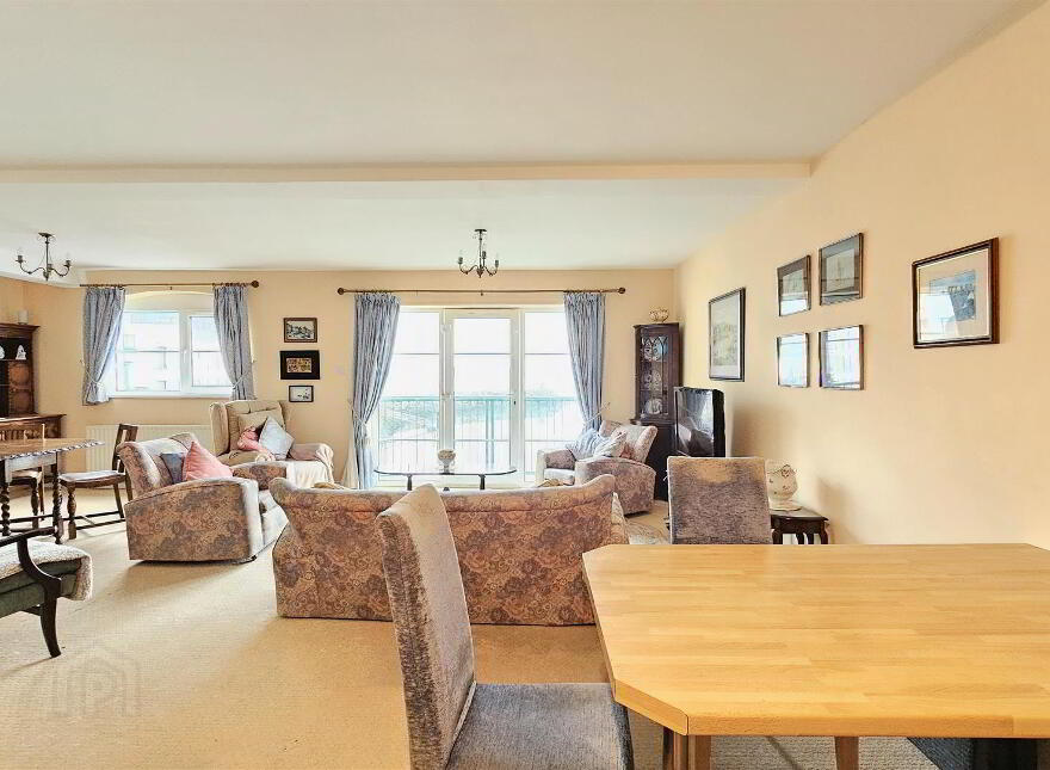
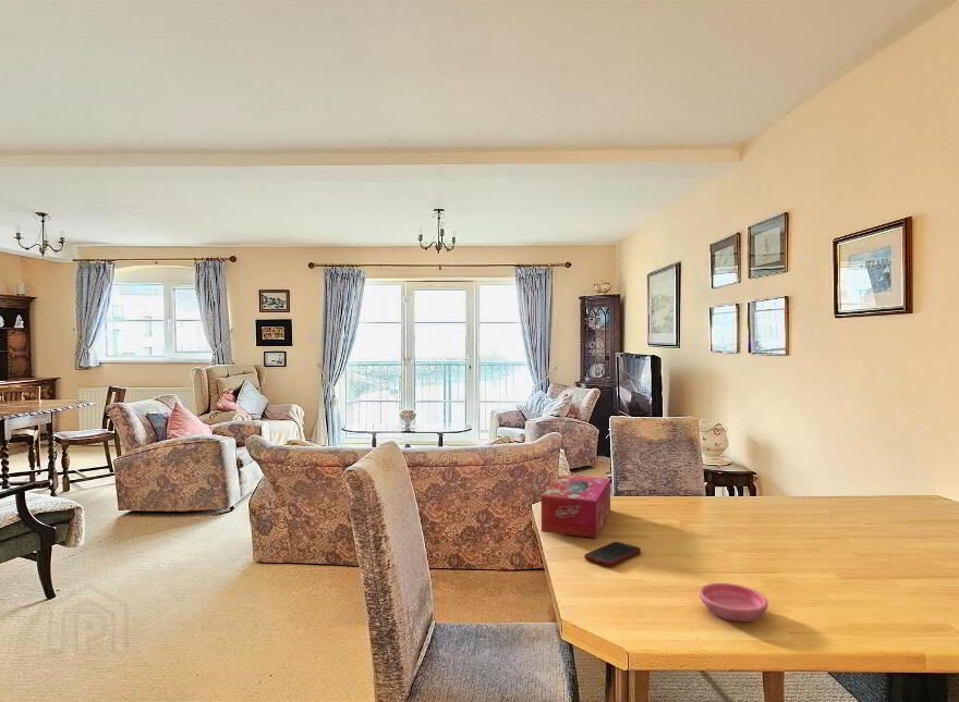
+ cell phone (612, 553)
+ saucer (732, 603)
+ tissue box (578, 503)
